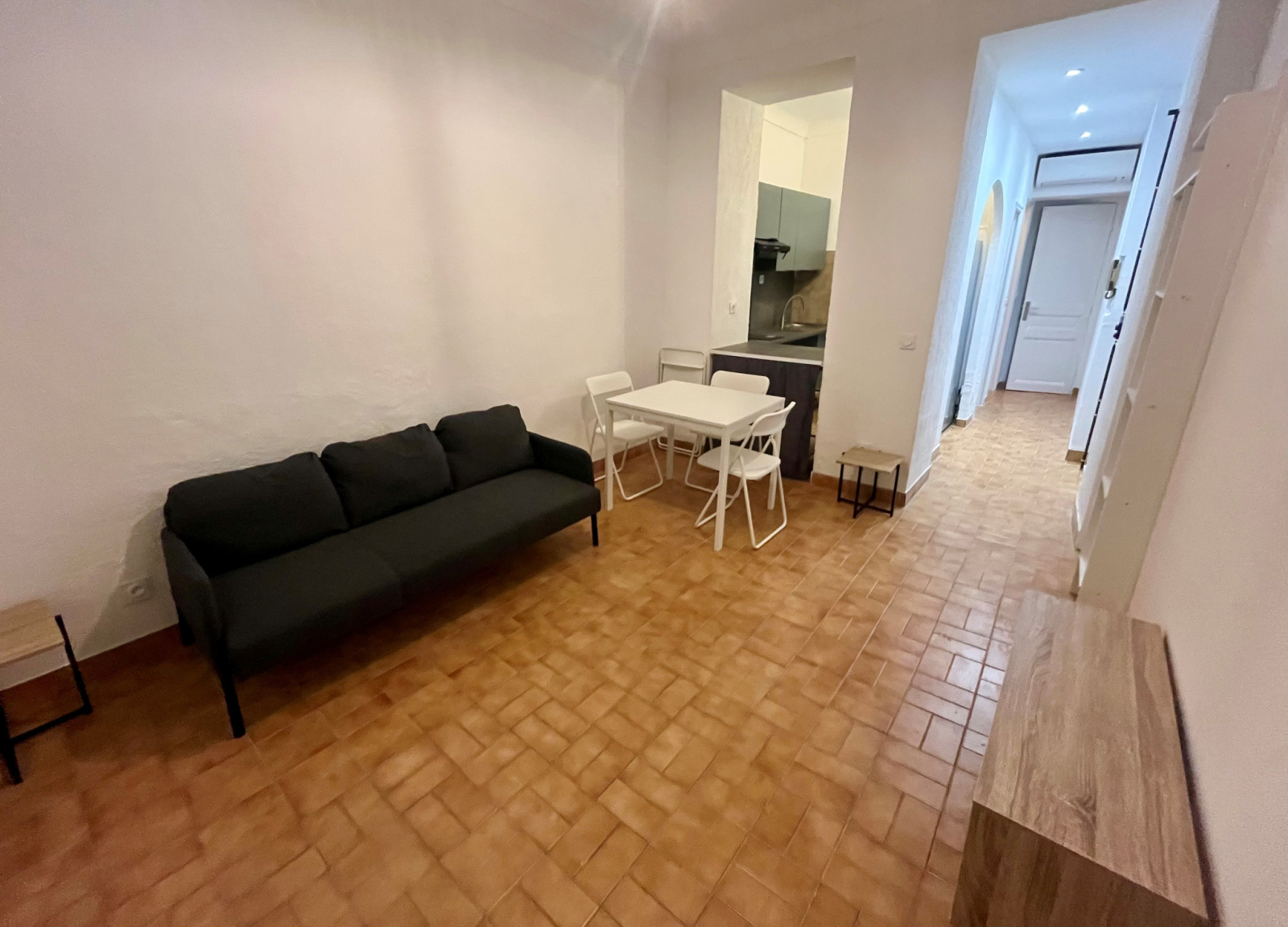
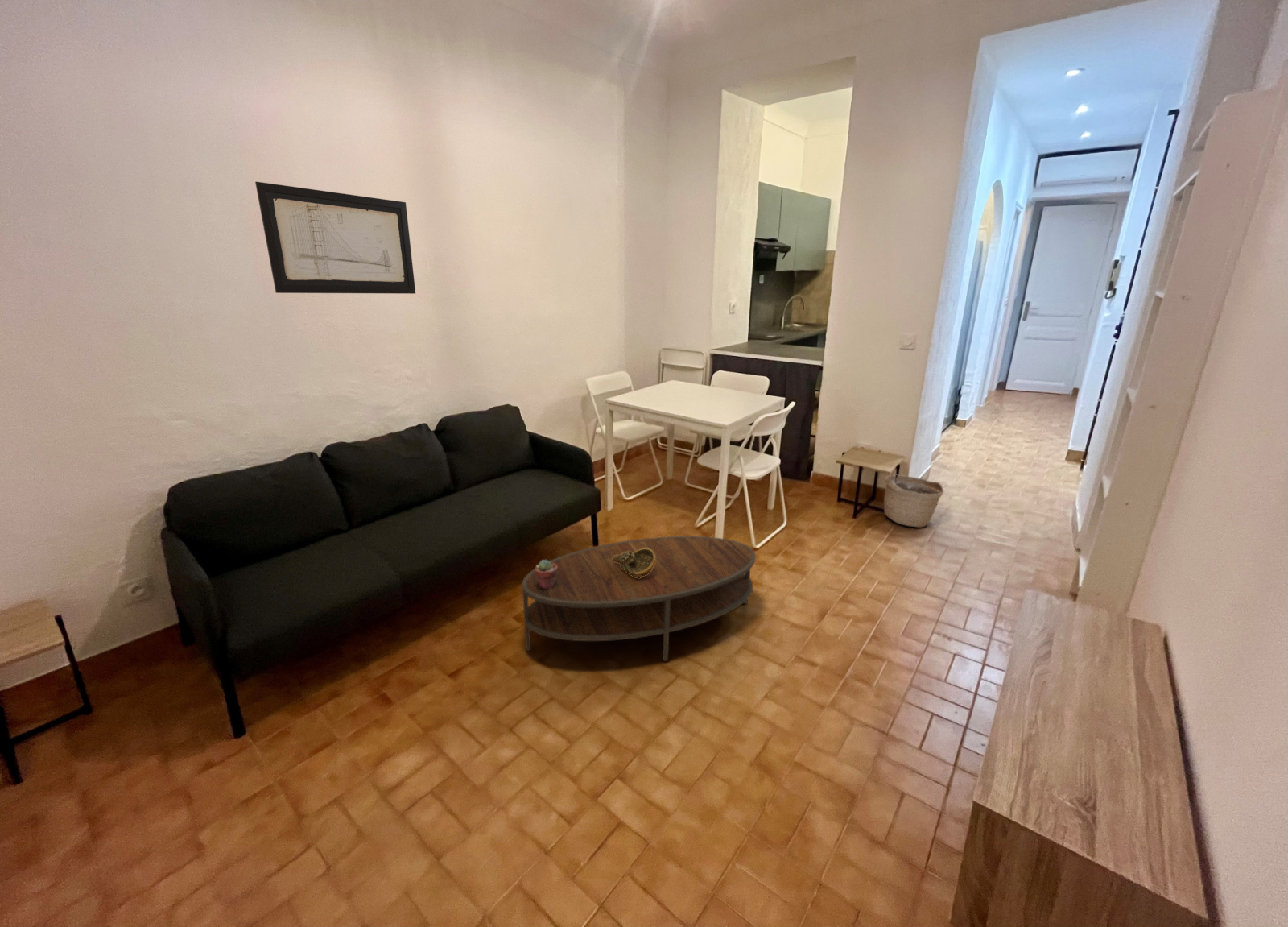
+ decorative bowl (632, 561)
+ basket (910, 499)
+ potted succulent (546, 572)
+ coffee table (645, 596)
+ wall art (345, 244)
